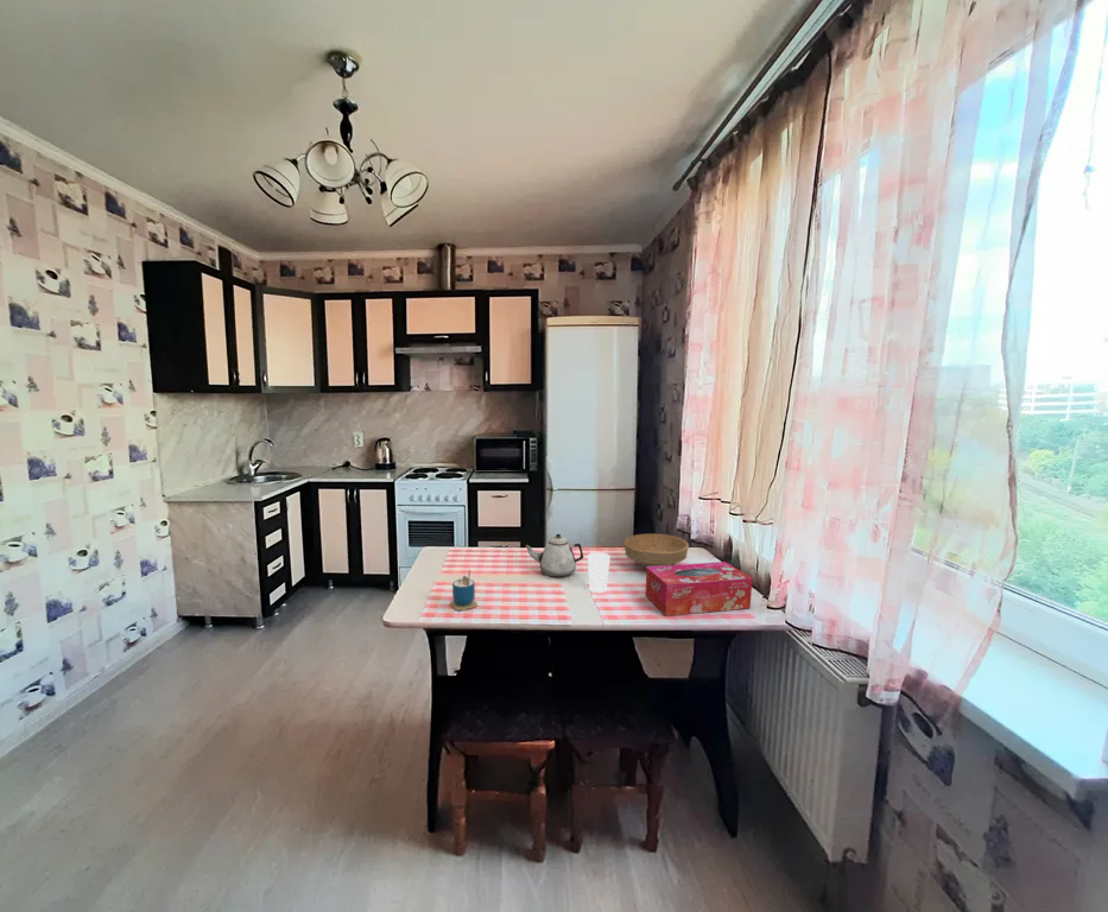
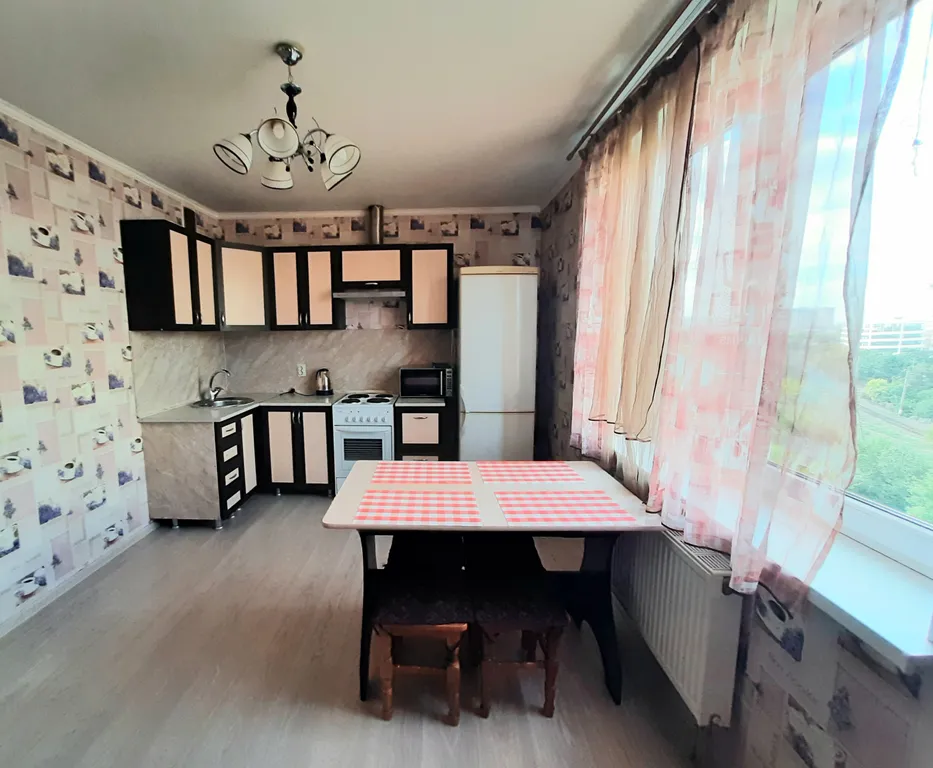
- cup (463, 585)
- cup (597, 572)
- bowl (654, 553)
- teapot (553, 552)
- tissue box (697, 587)
